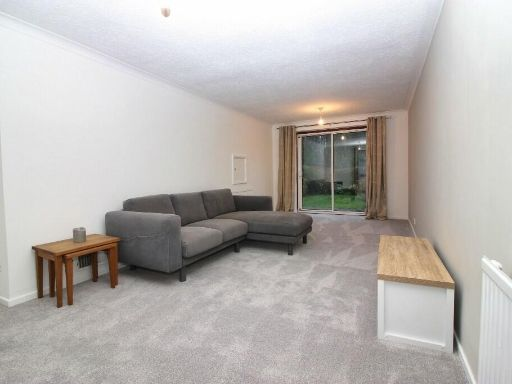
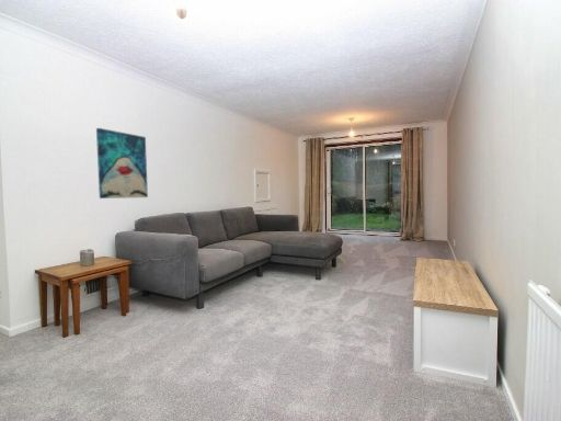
+ wall art (124, 166)
